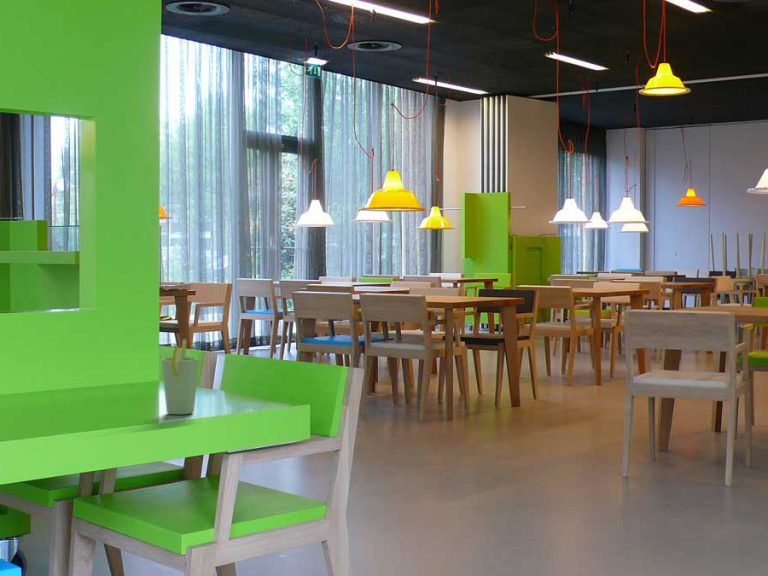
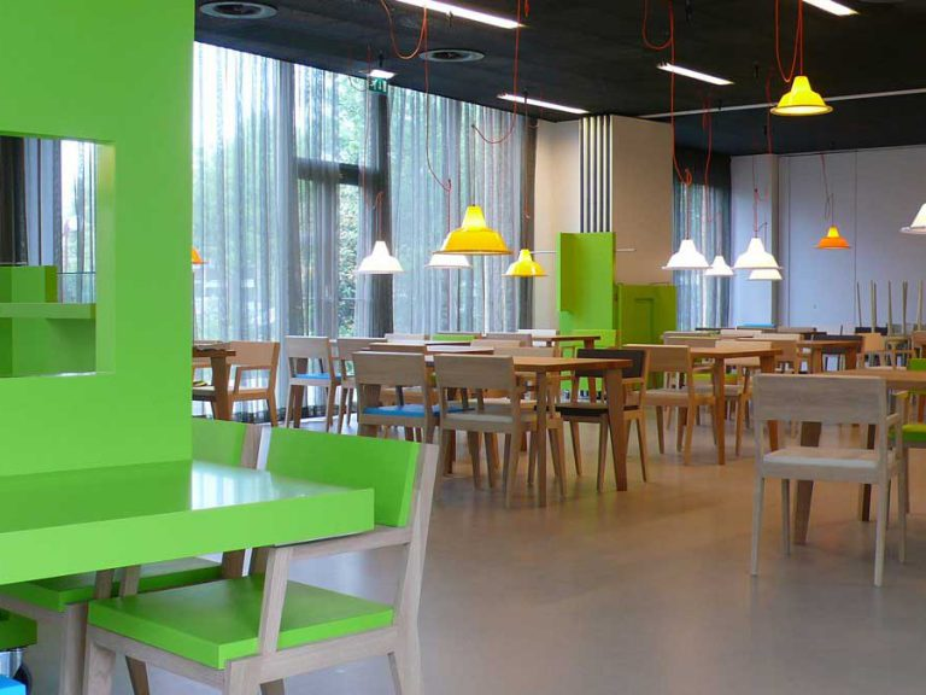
- cup (179, 377)
